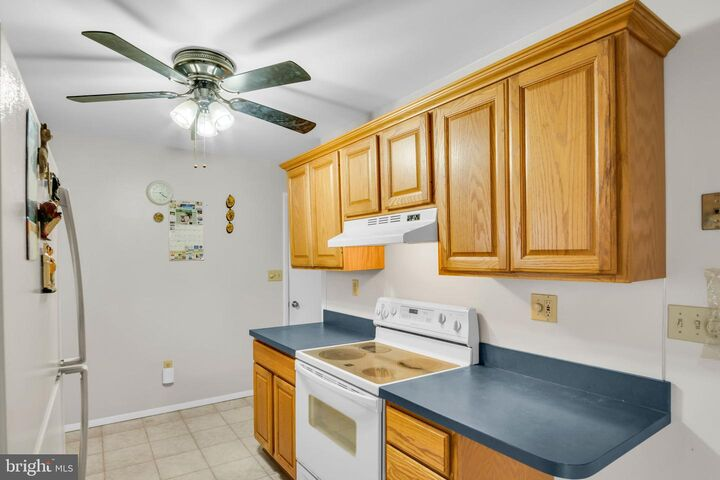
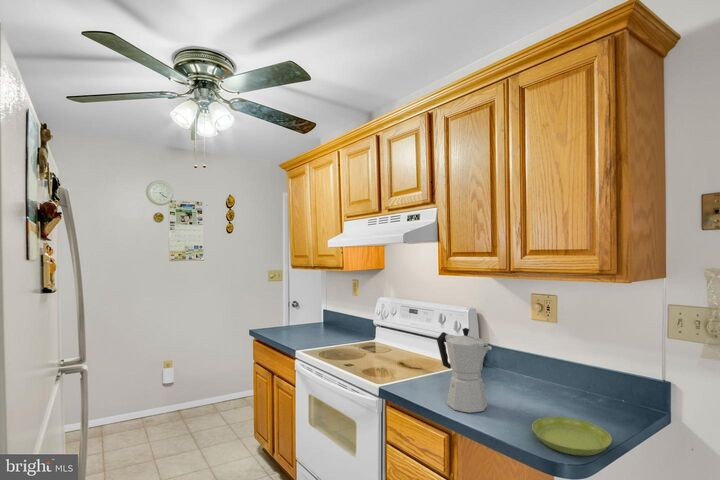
+ saucer (570, 436)
+ moka pot (462, 365)
